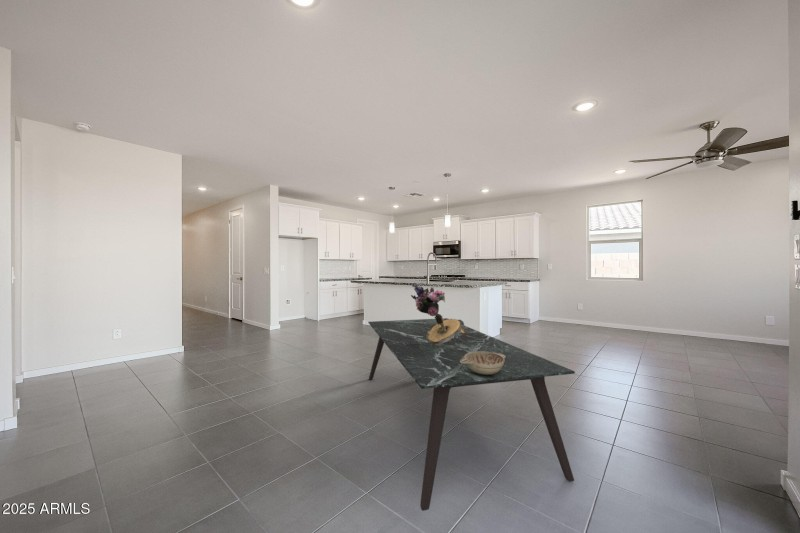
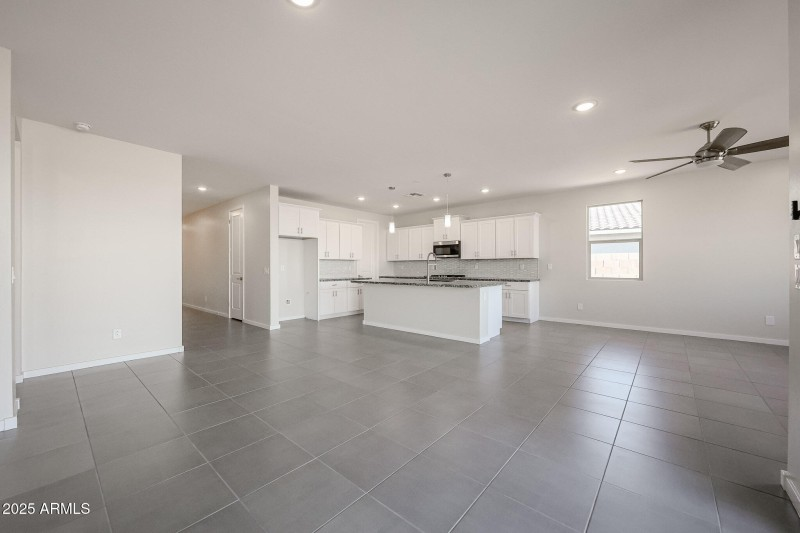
- decorative bowl (483, 364)
- dining table (439, 376)
- bouquet (438, 311)
